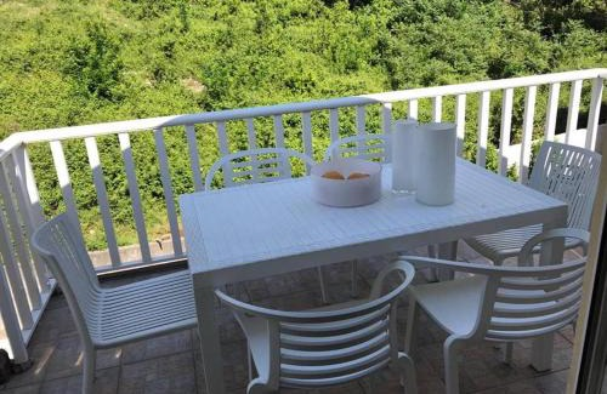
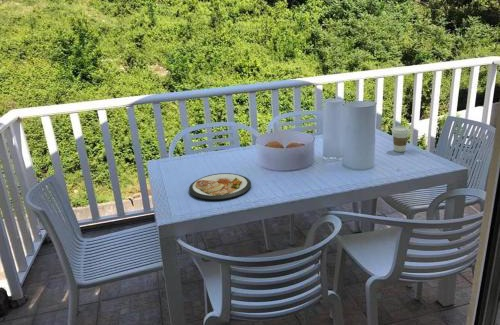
+ coffee cup (400, 139)
+ dish (220, 184)
